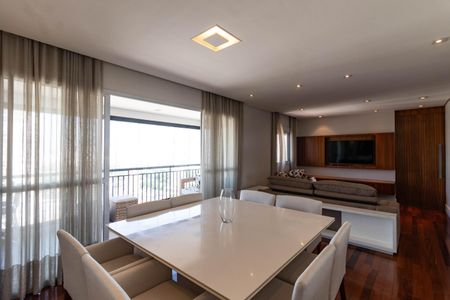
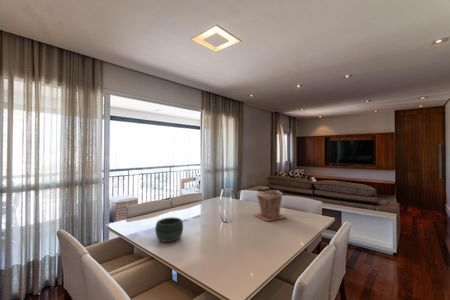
+ plant pot (269, 204)
+ bowl (169, 229)
